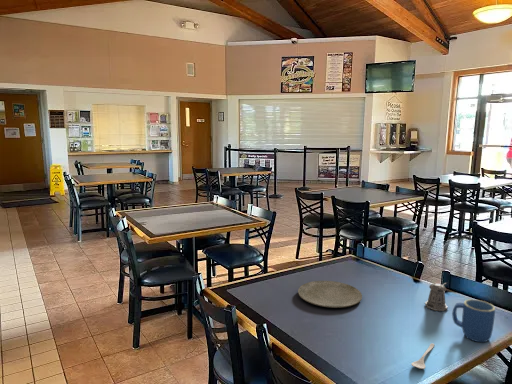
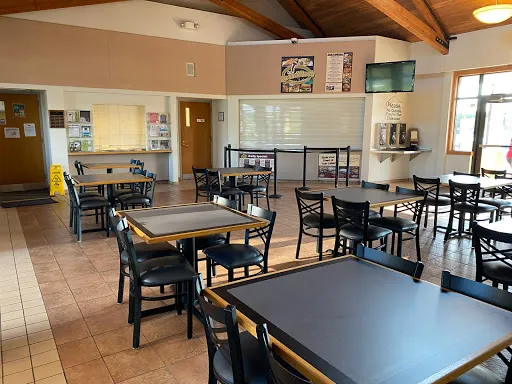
- mug (474, 320)
- plate (329, 294)
- spoon (424, 354)
- pepper shaker (438, 294)
